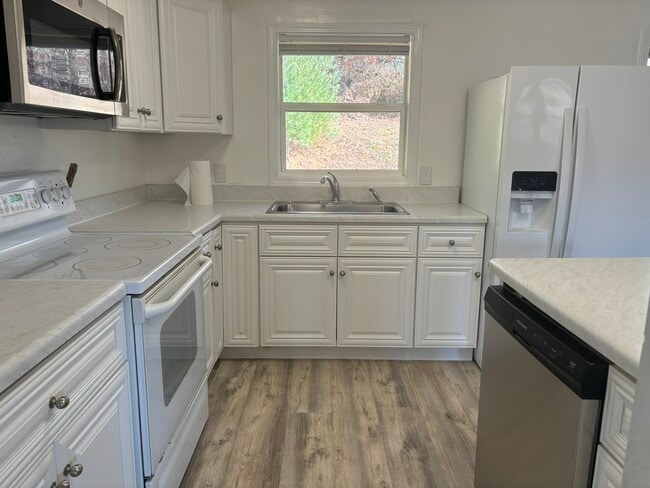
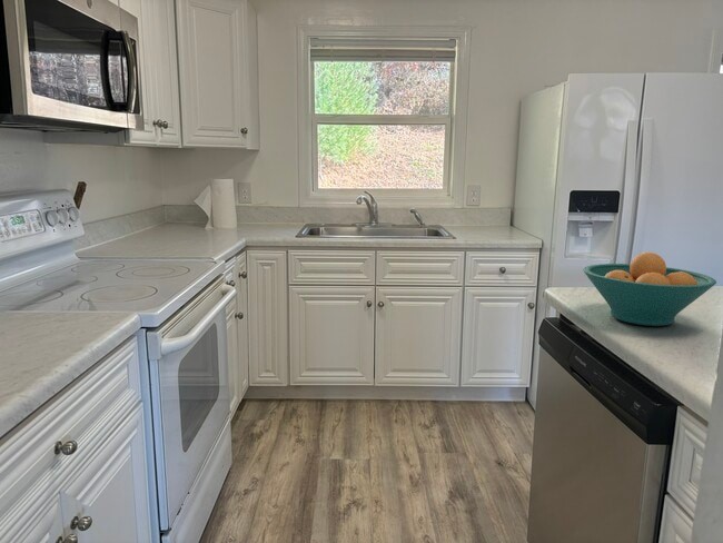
+ fruit bowl (645, 286)
